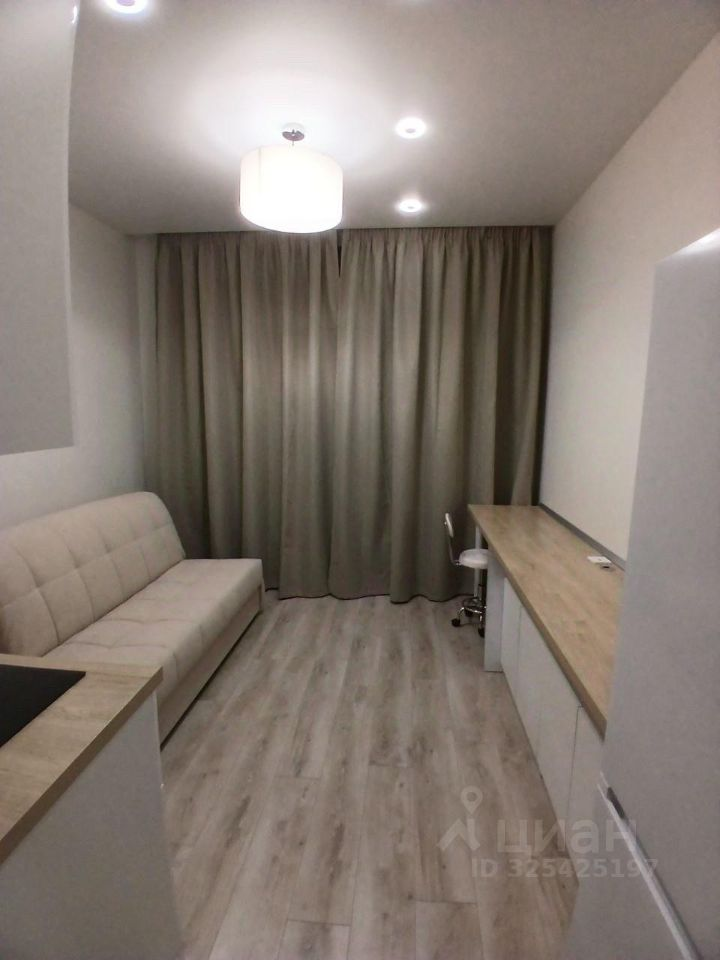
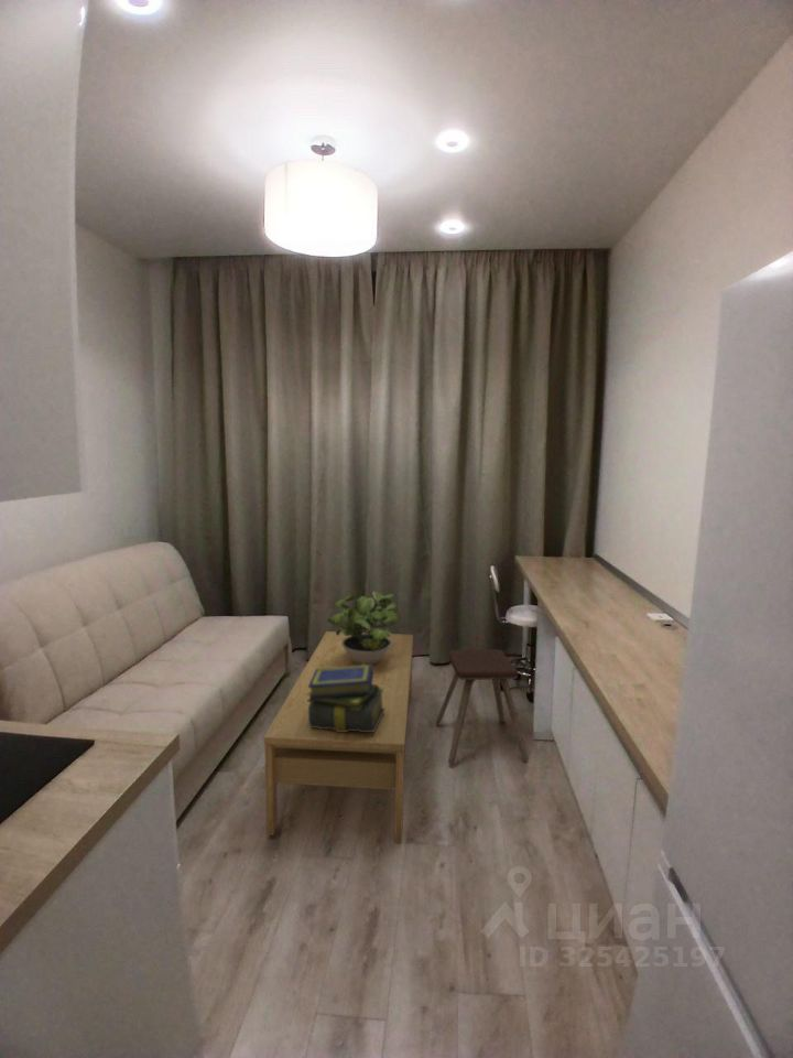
+ coffee table (355, 731)
+ music stool (468, 700)
+ potted plant (363, 625)
+ stack of books (344, 695)
